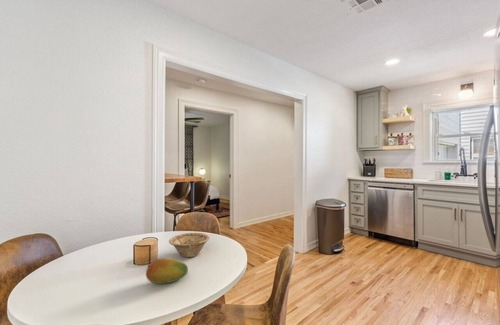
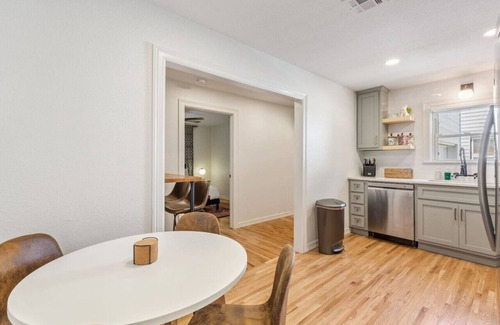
- fruit (167, 270)
- dish (189, 246)
